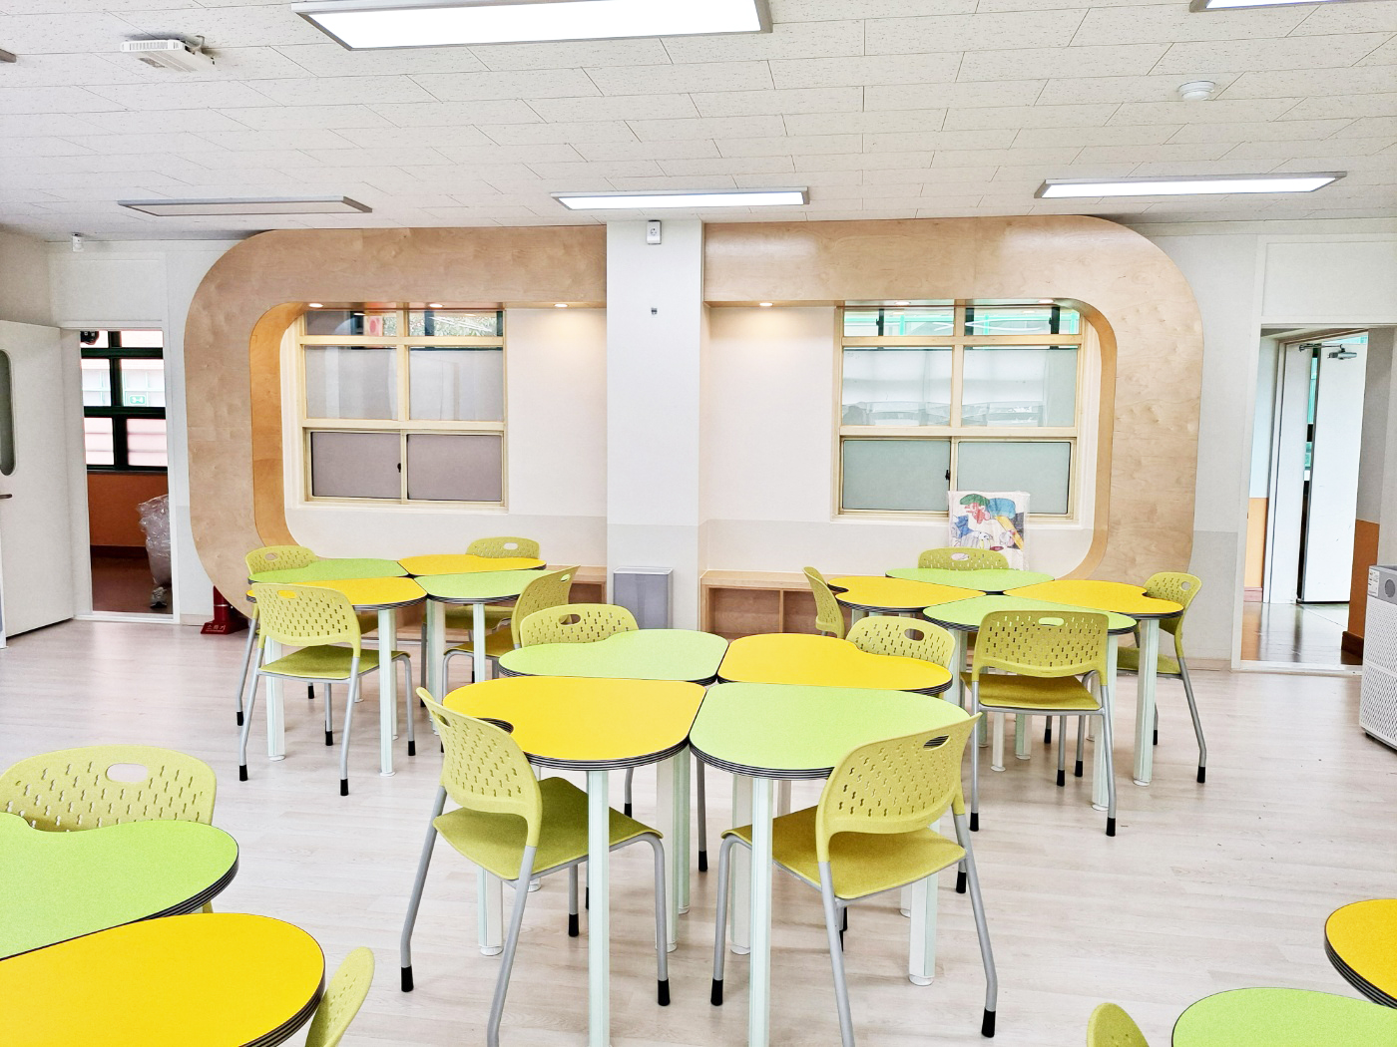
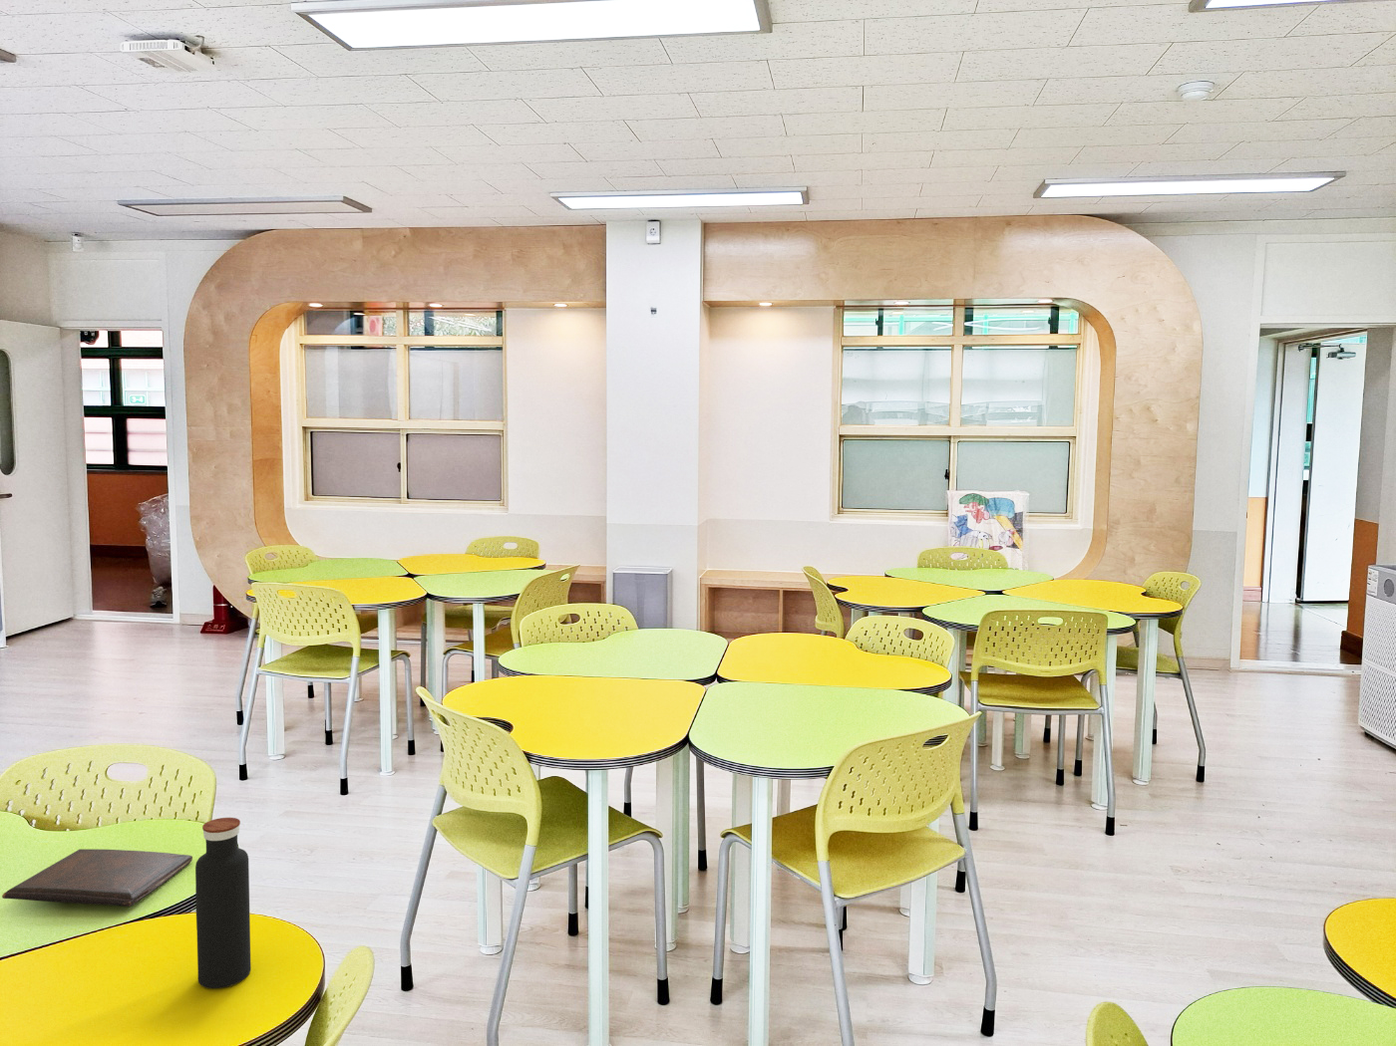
+ water bottle (222, 900)
+ book (102, 876)
